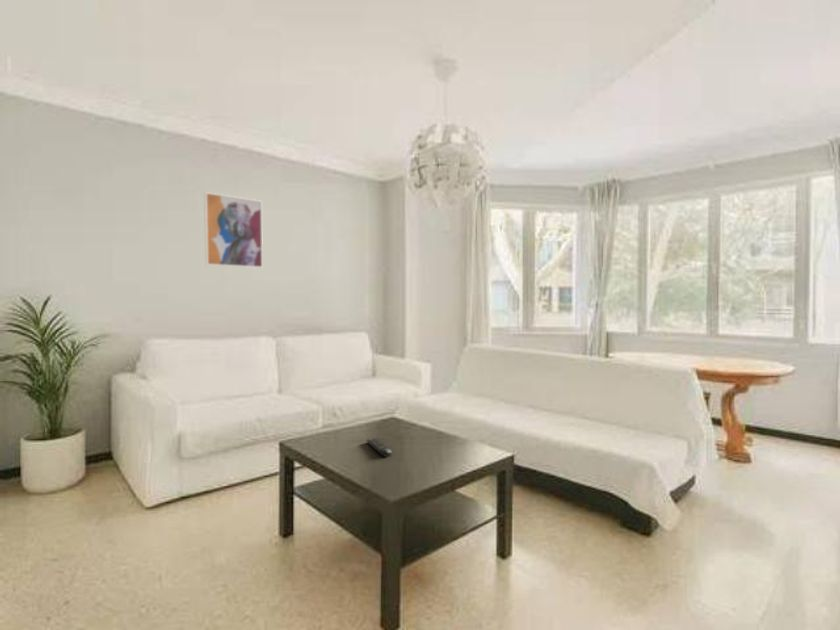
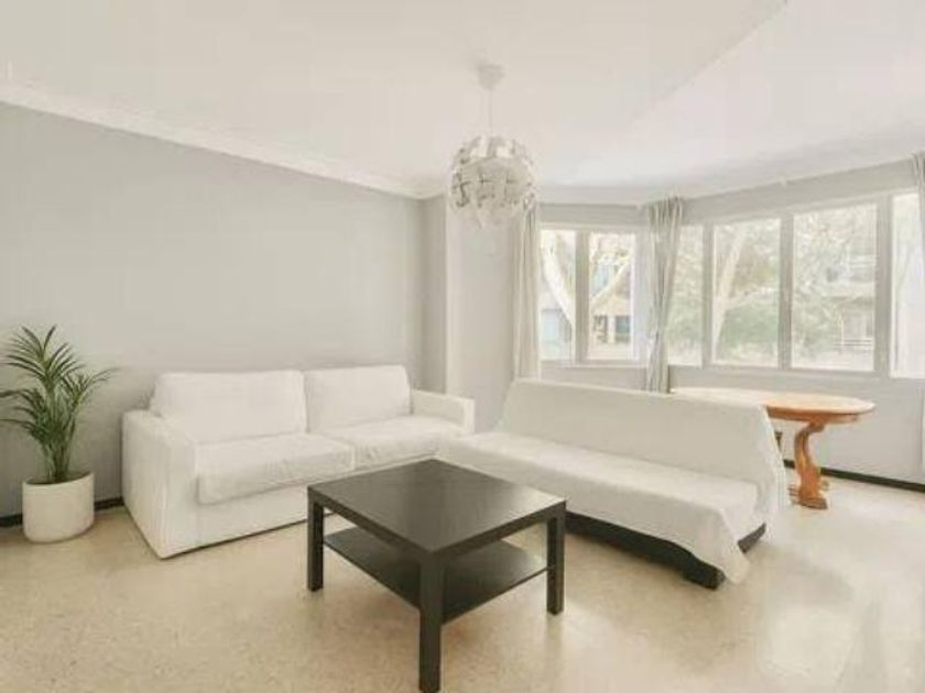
- wall art (234, 231)
- remote control (378, 446)
